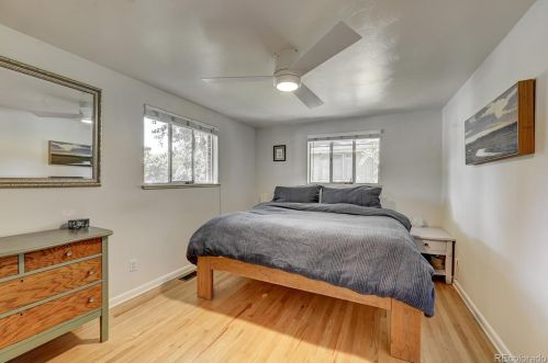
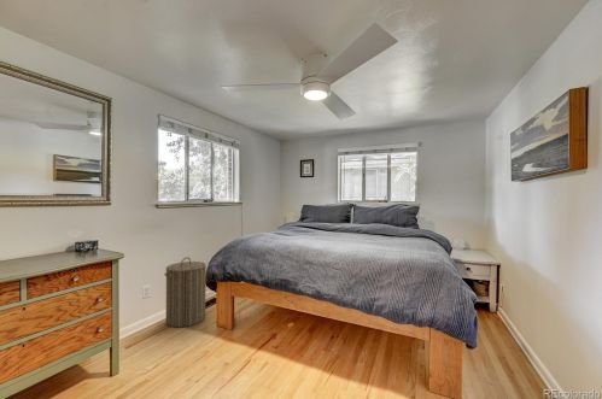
+ laundry hamper (186, 287)
